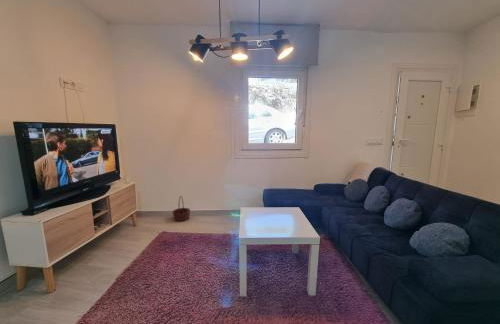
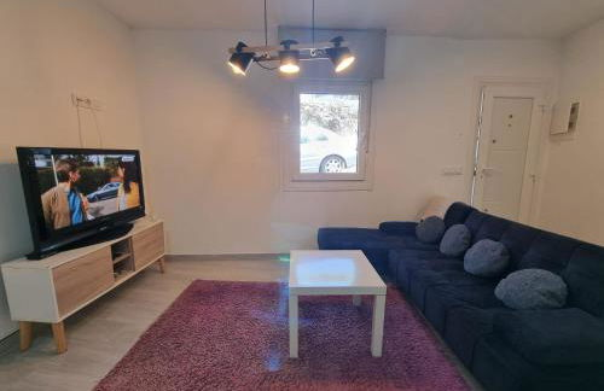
- basket (181, 208)
